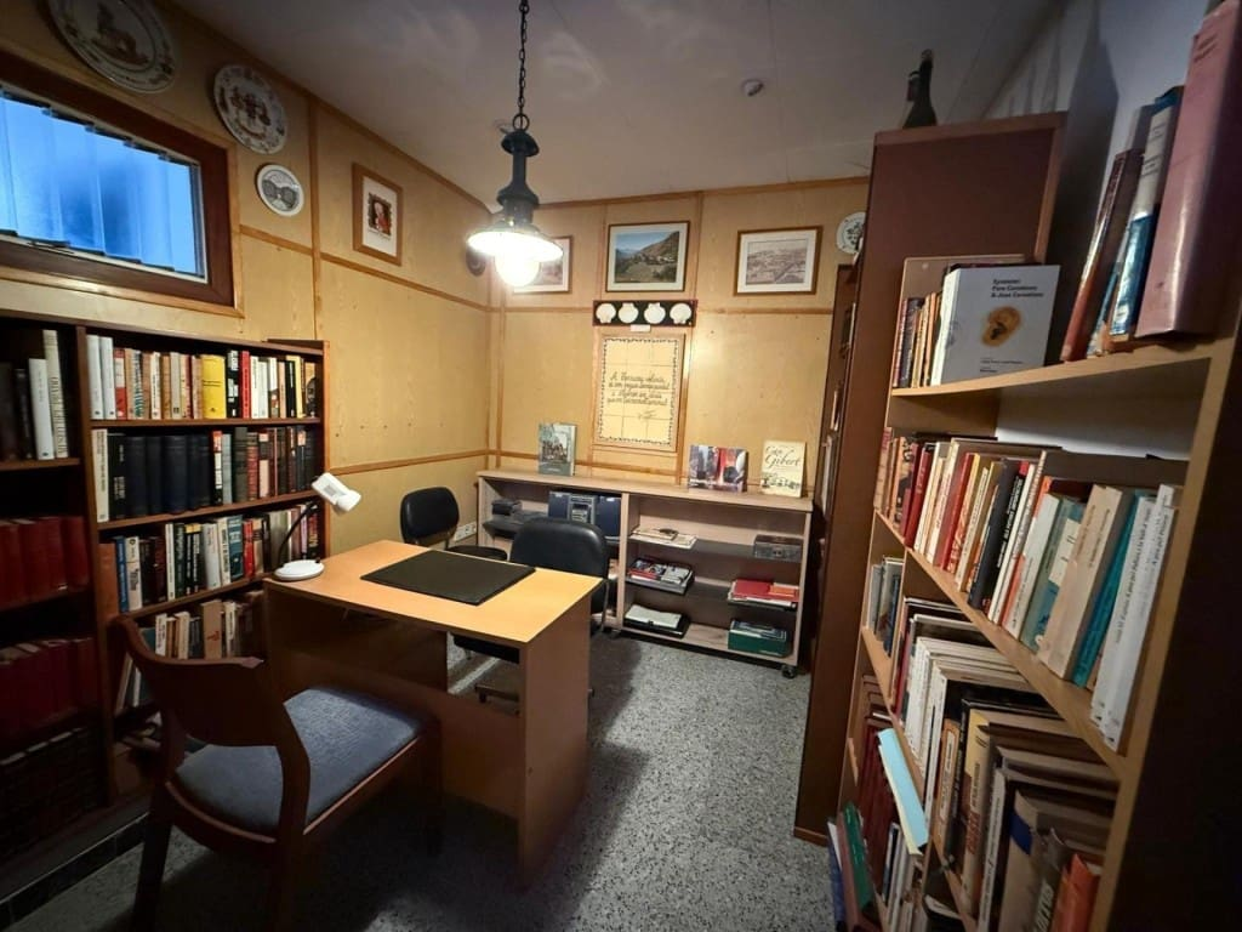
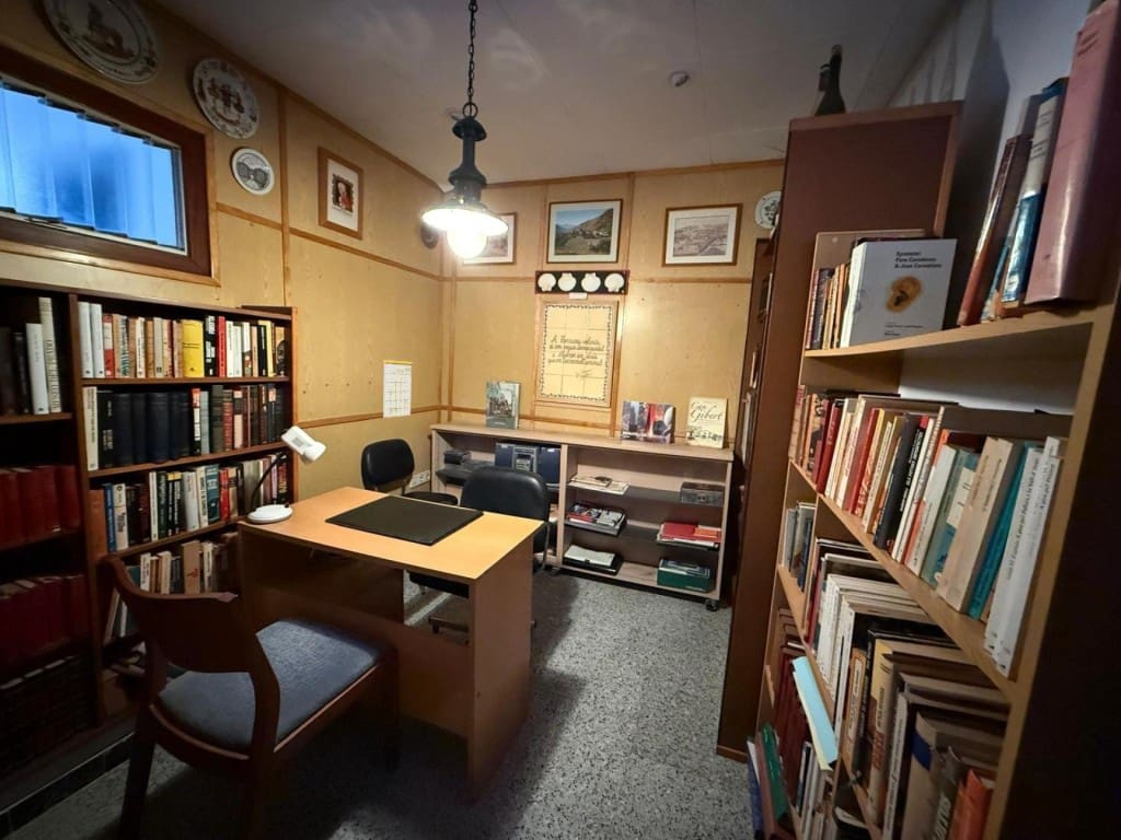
+ calendar (397, 382)
